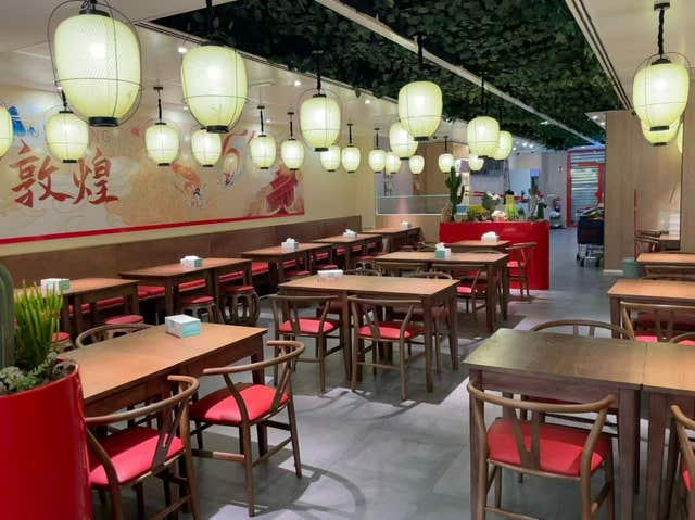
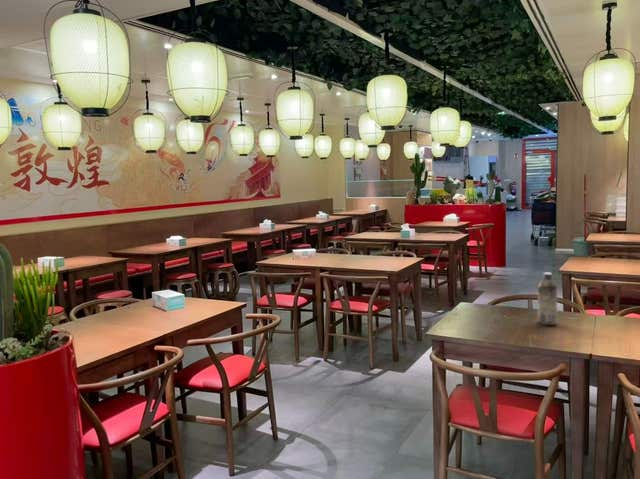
+ water bottle (547, 298)
